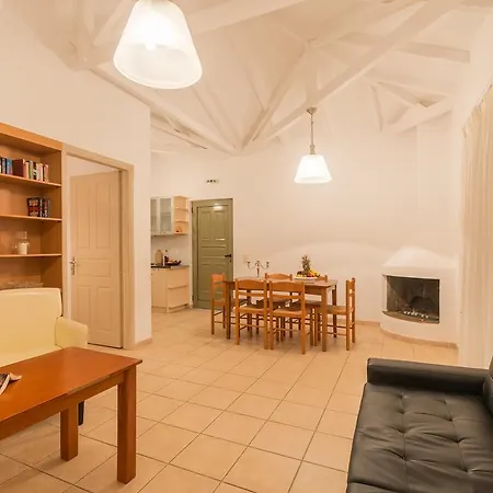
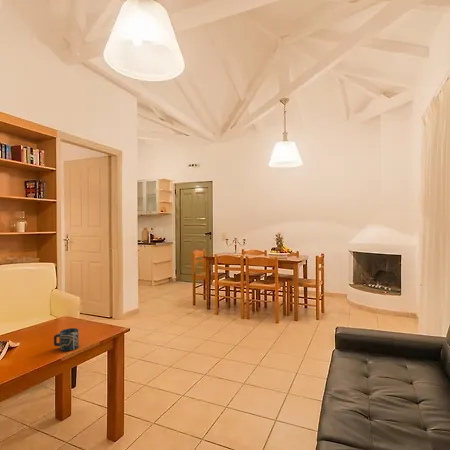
+ cup (66, 339)
